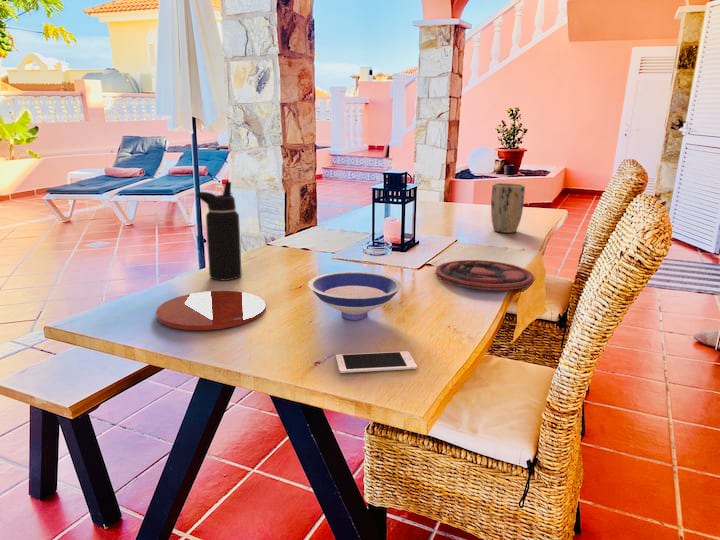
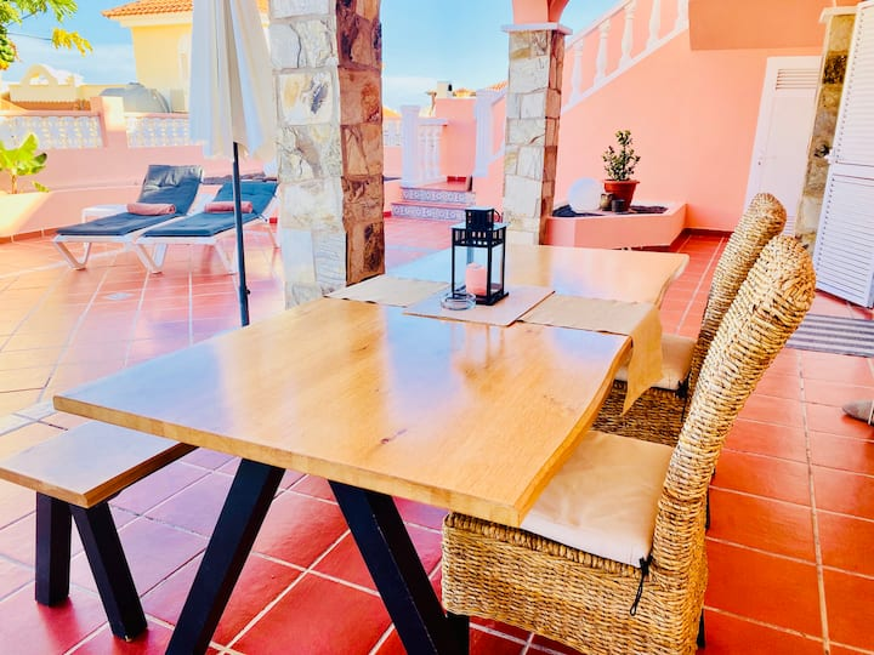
- plant pot (506, 207)
- plate (483, 273)
- plate (212, 308)
- bowl (354, 299)
- cell phone (375, 361)
- water bottle (219, 231)
